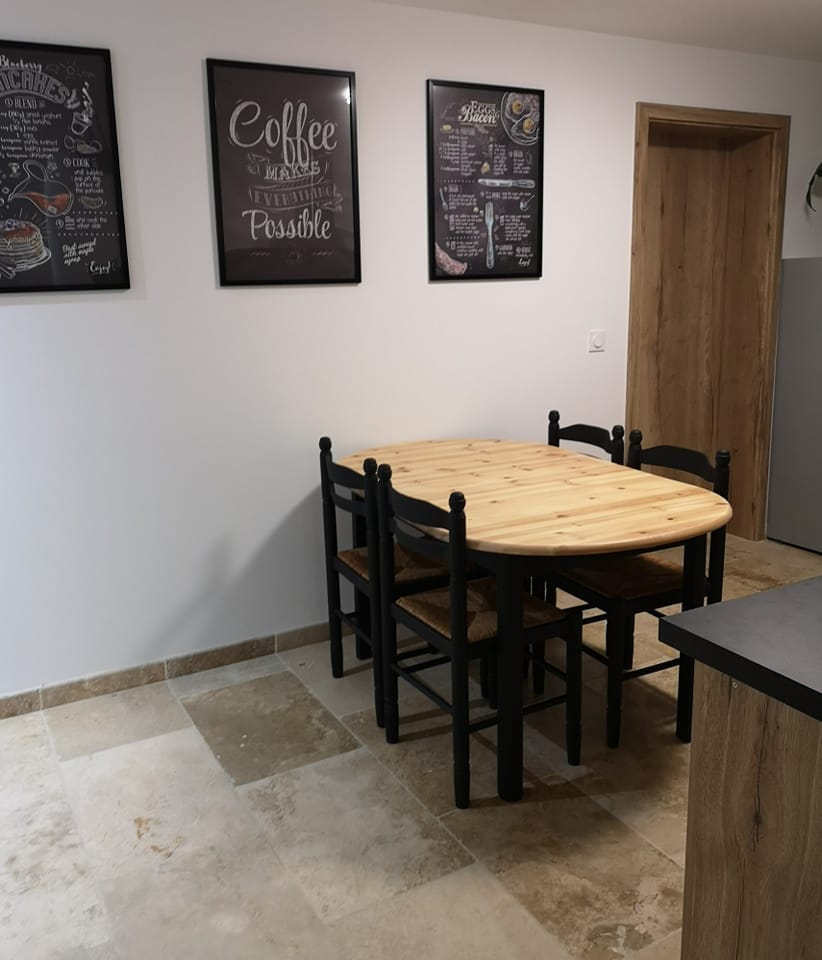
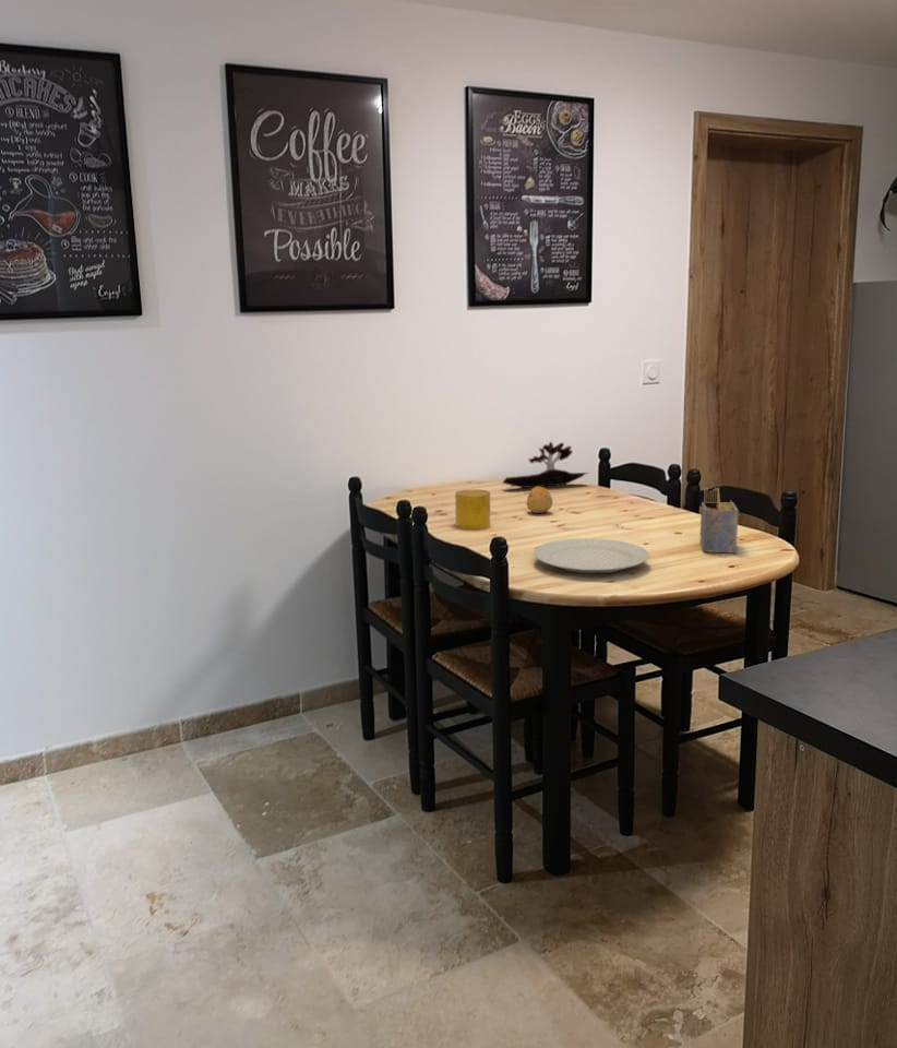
+ napkin holder (718, 519)
+ flower (546, 464)
+ fruit (539, 500)
+ chinaware (590, 557)
+ cup (473, 510)
